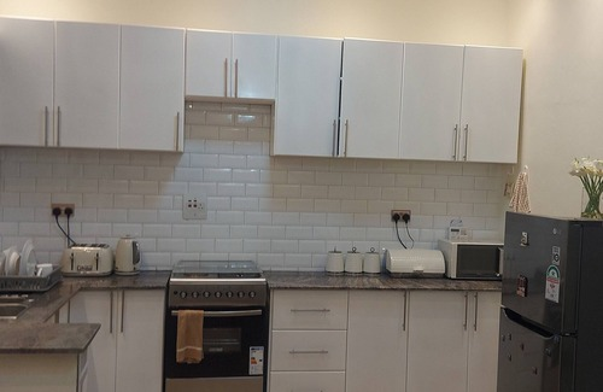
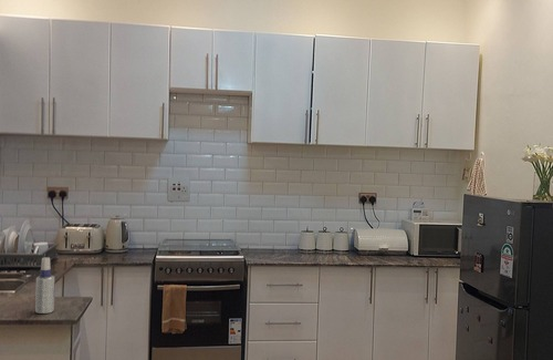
+ spray bottle (45, 284)
